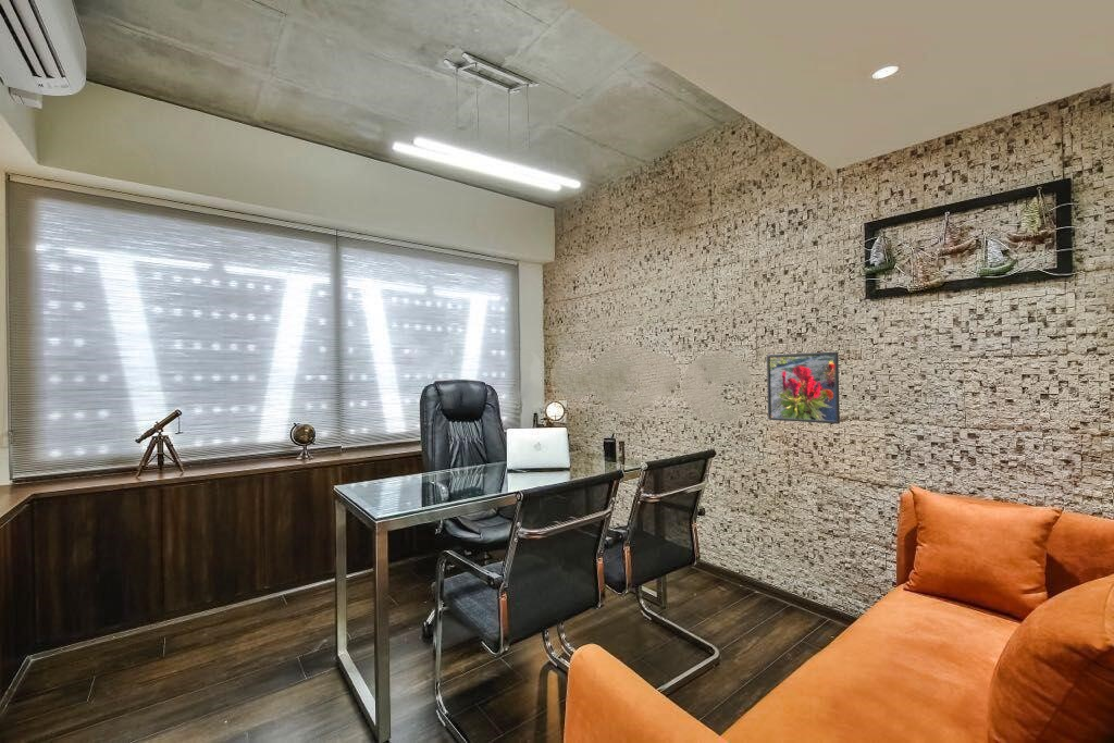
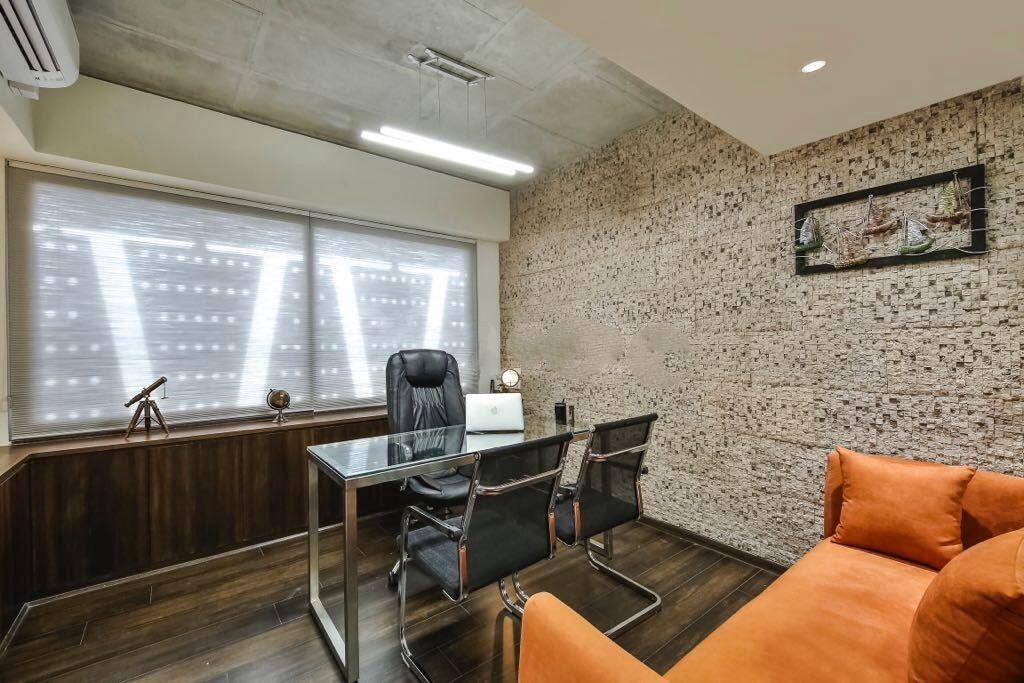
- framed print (801, 387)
